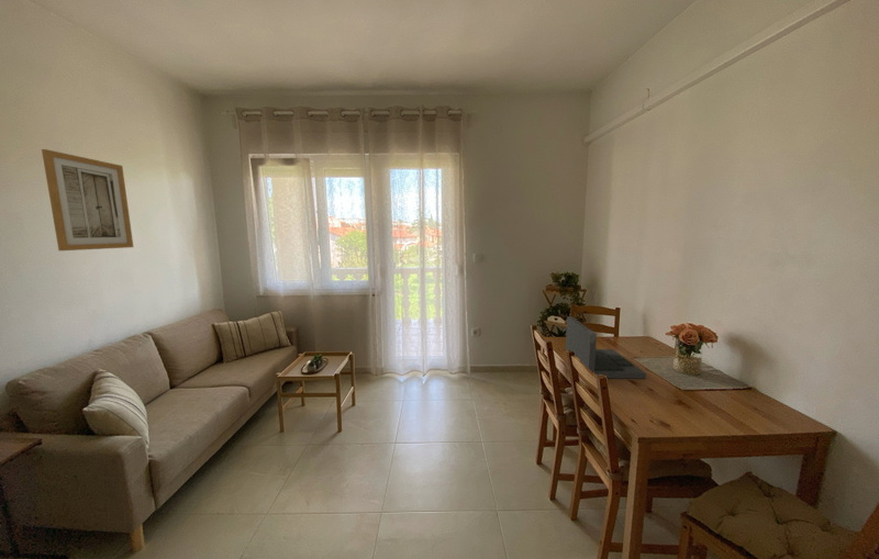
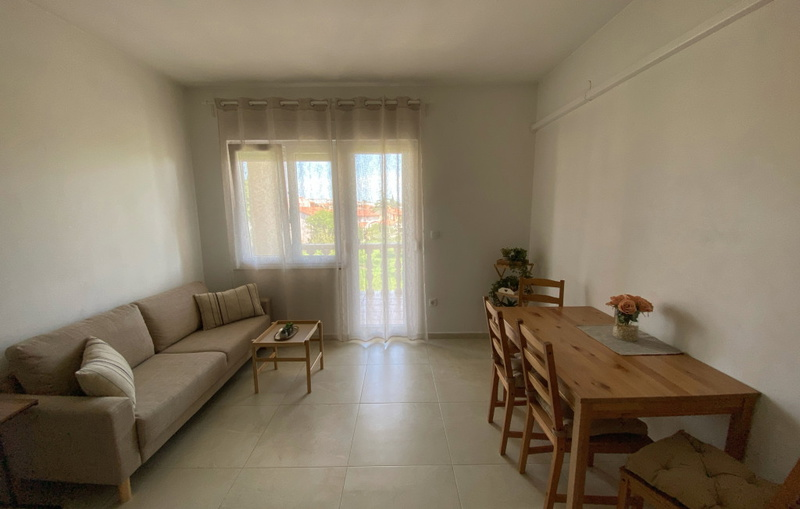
- wall art (92, 204)
- laptop (602, 349)
